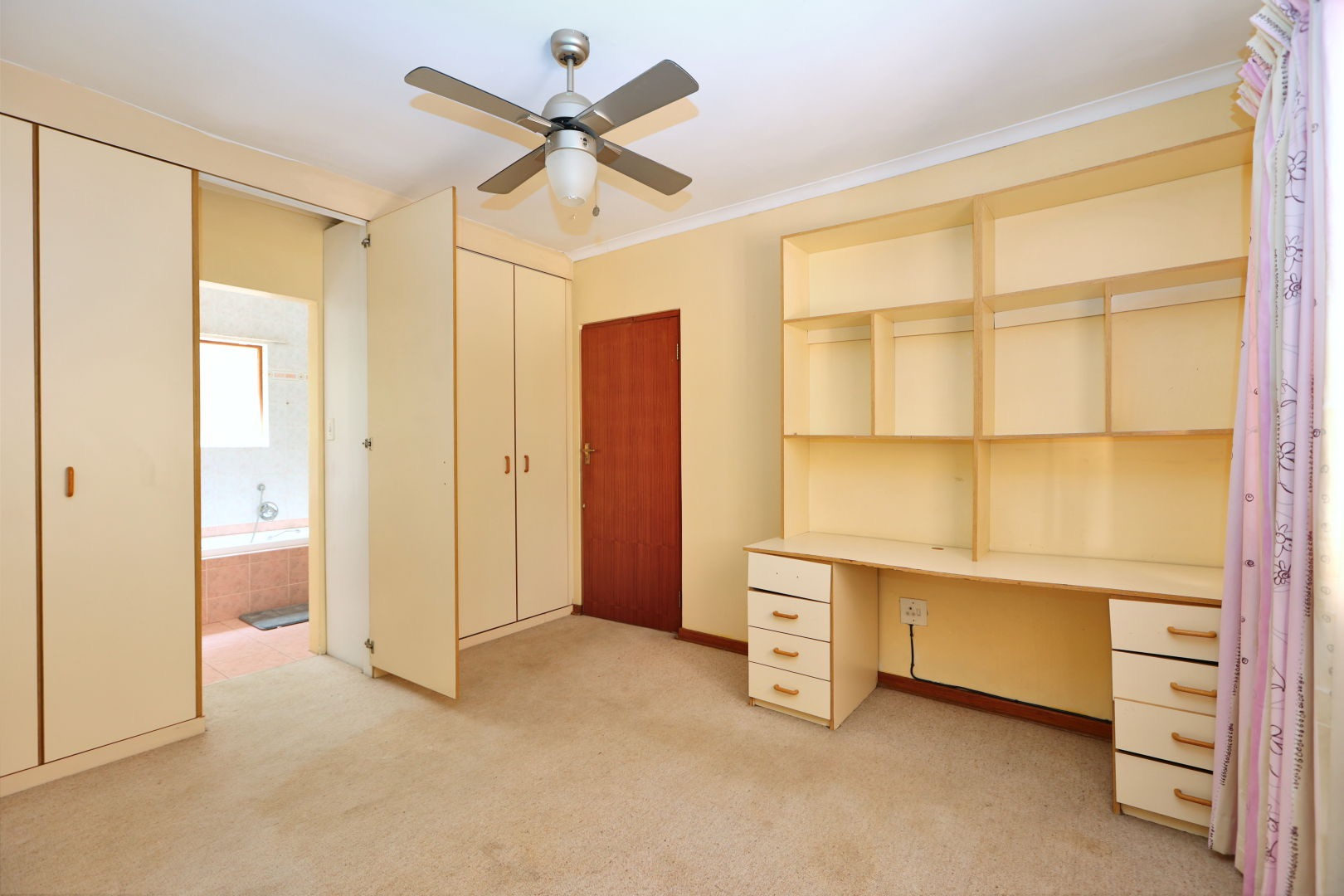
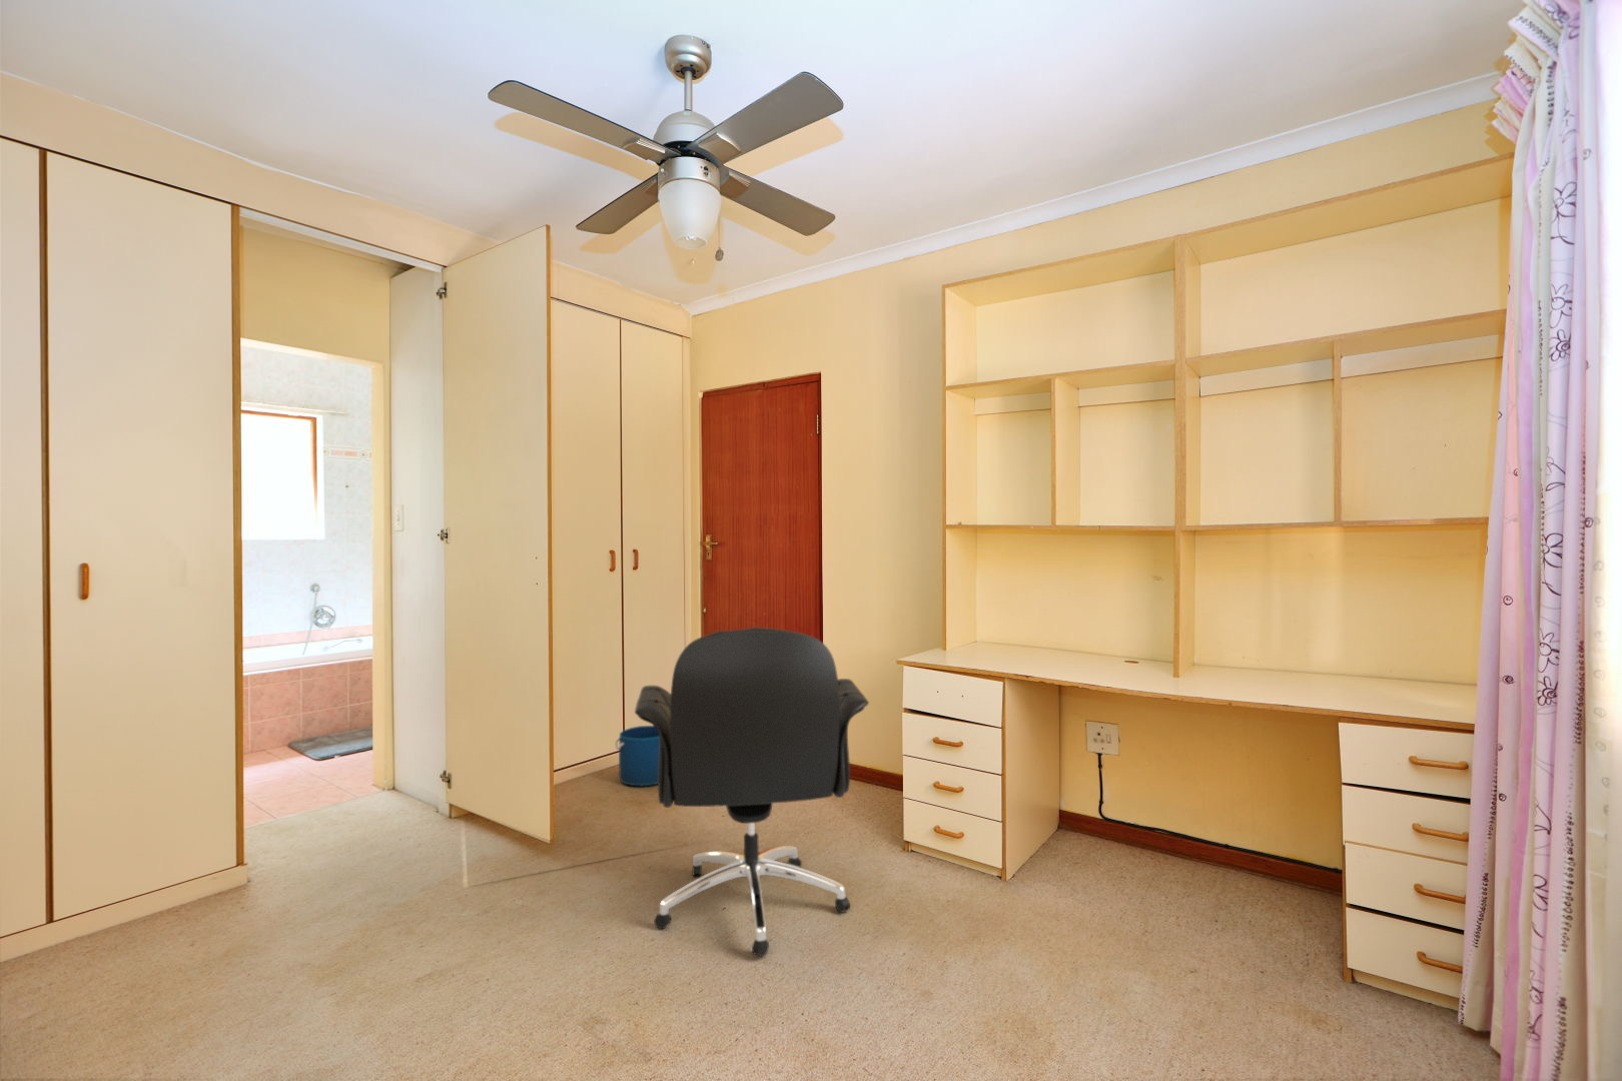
+ bucket (646, 755)
+ office chair (751, 765)
